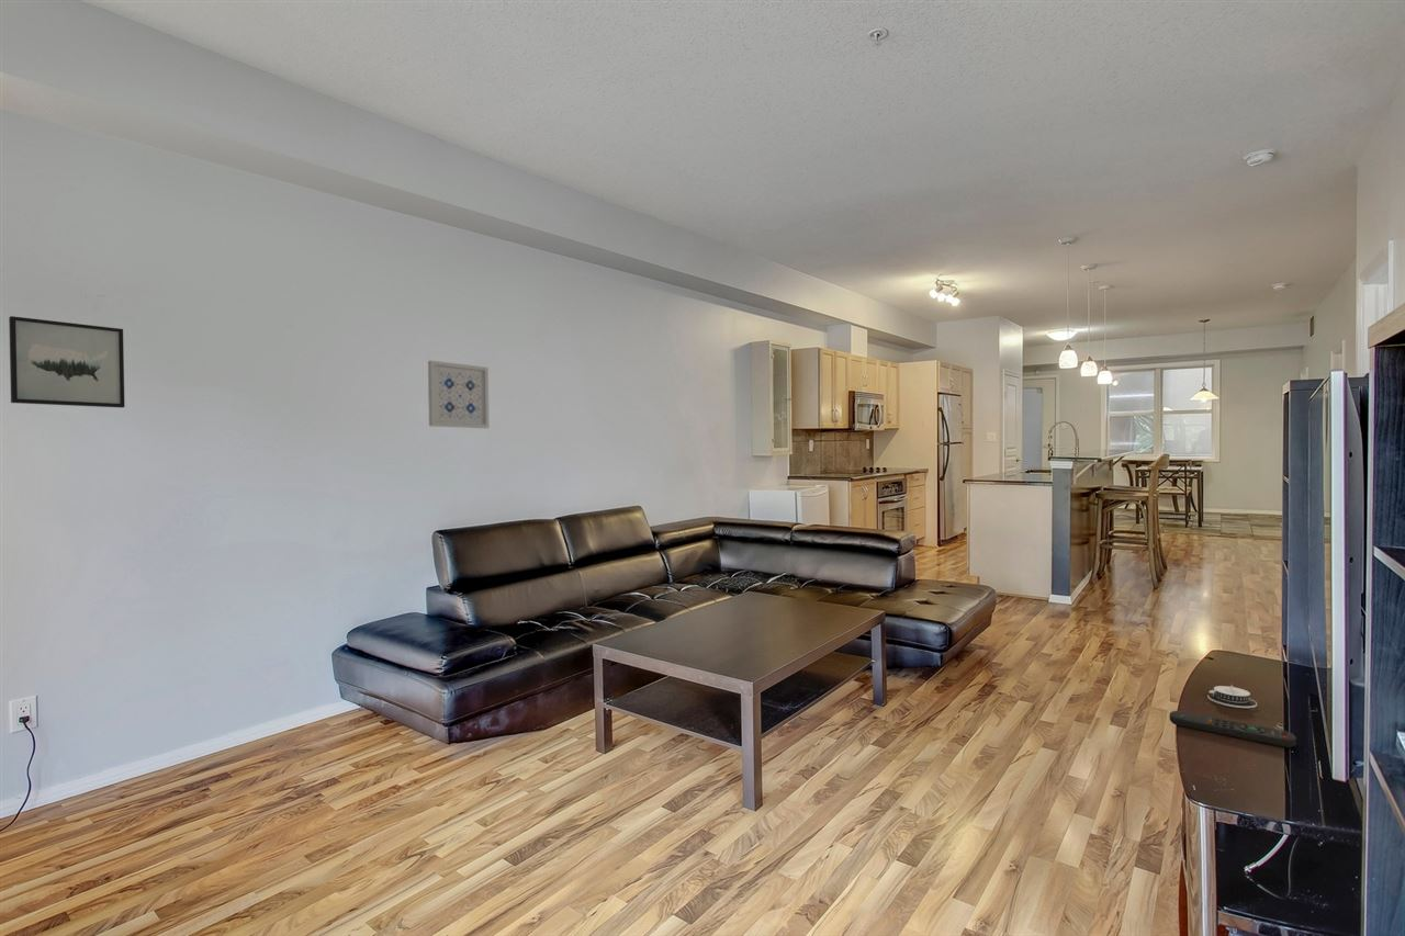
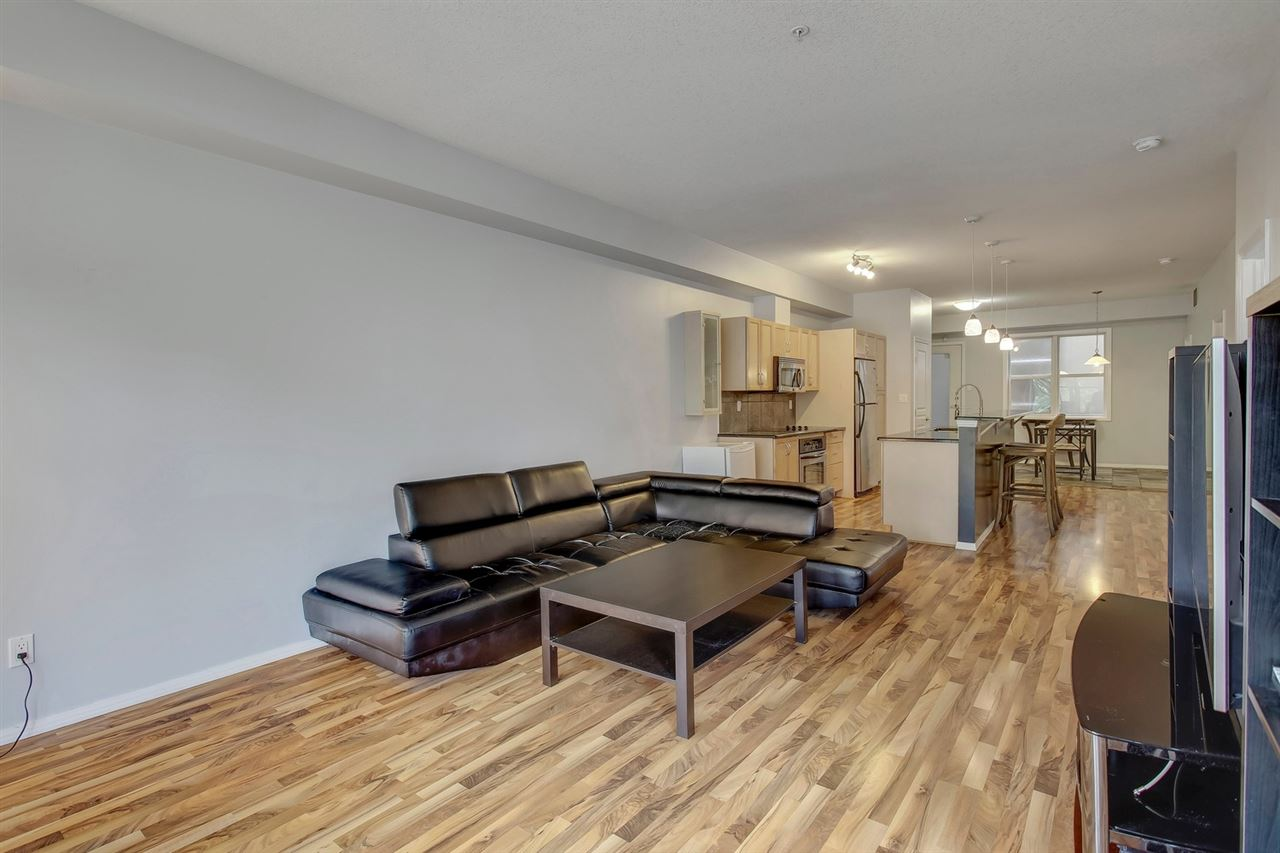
- wall art (69, 364)
- architectural model (1232, 691)
- wall art (459, 395)
- remote control (1229, 728)
